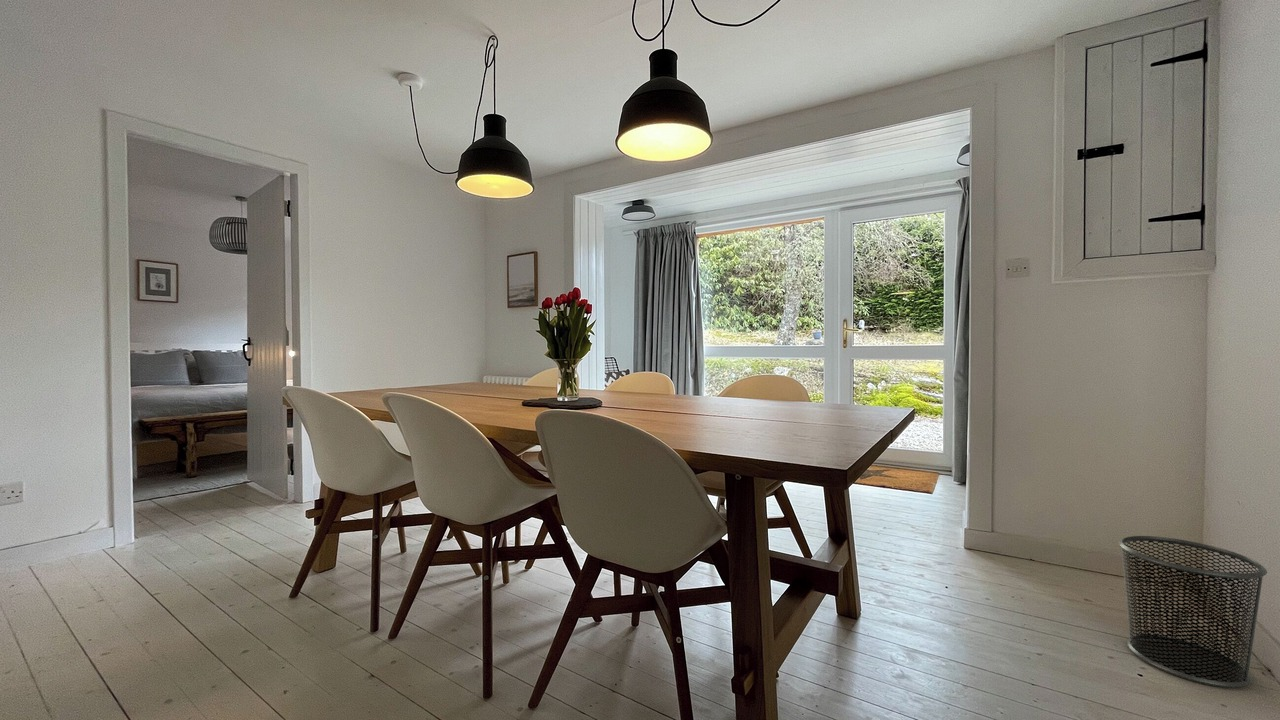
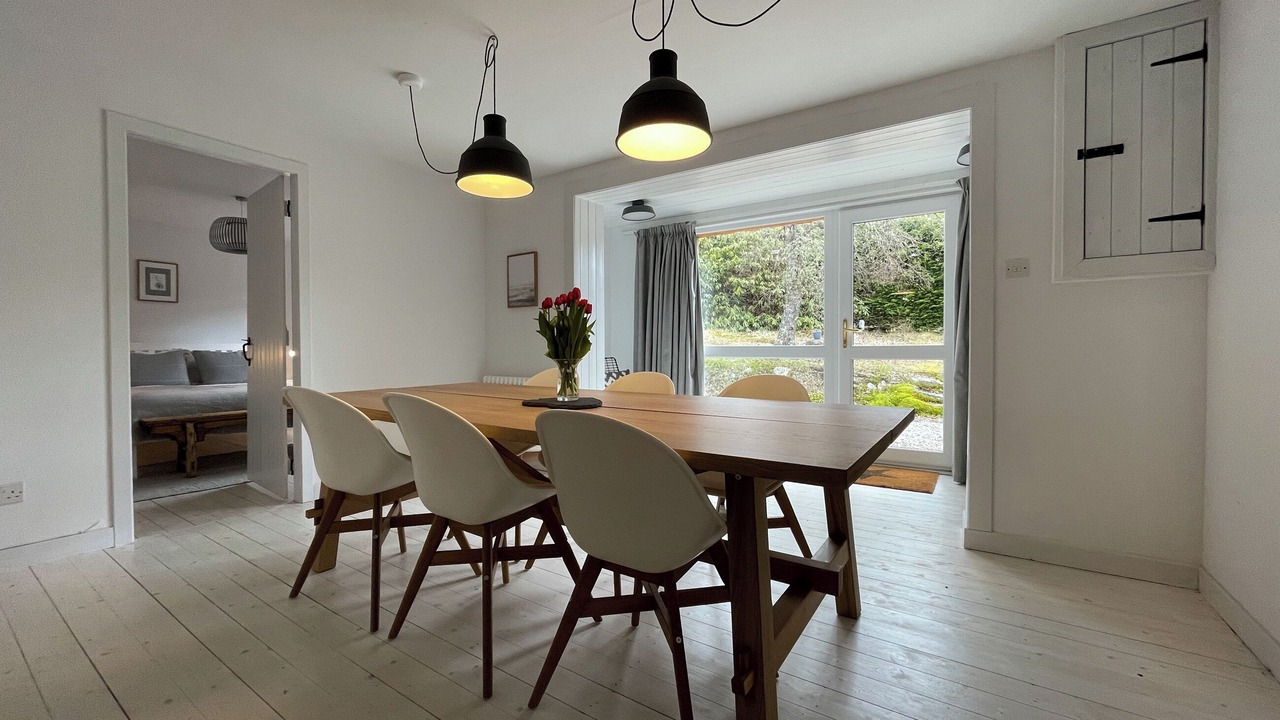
- waste bin (1186, 607)
